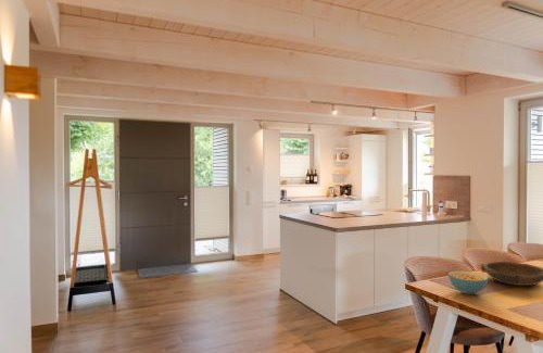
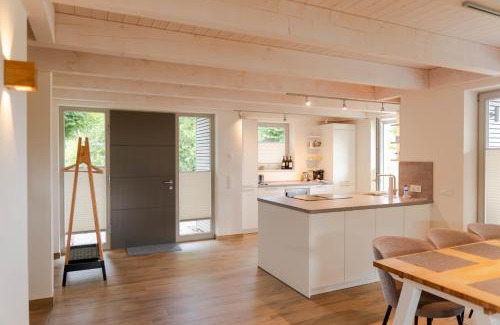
- bowl (514, 274)
- cereal bowl (467, 283)
